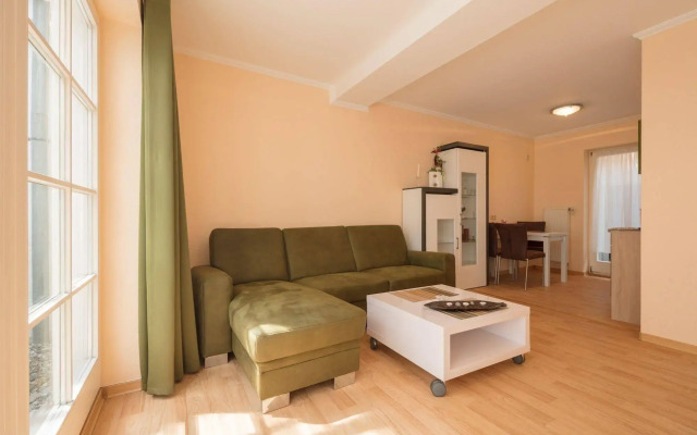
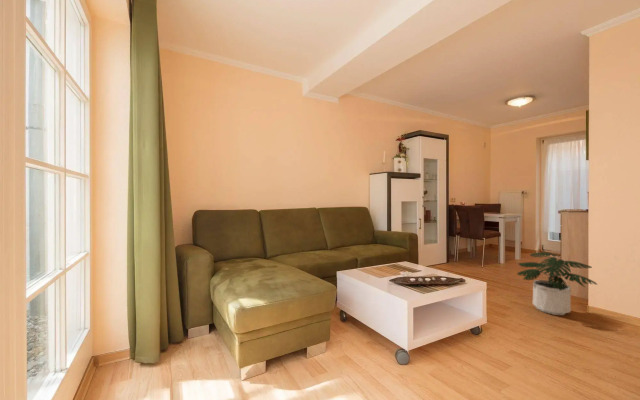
+ potted plant (552, 283)
